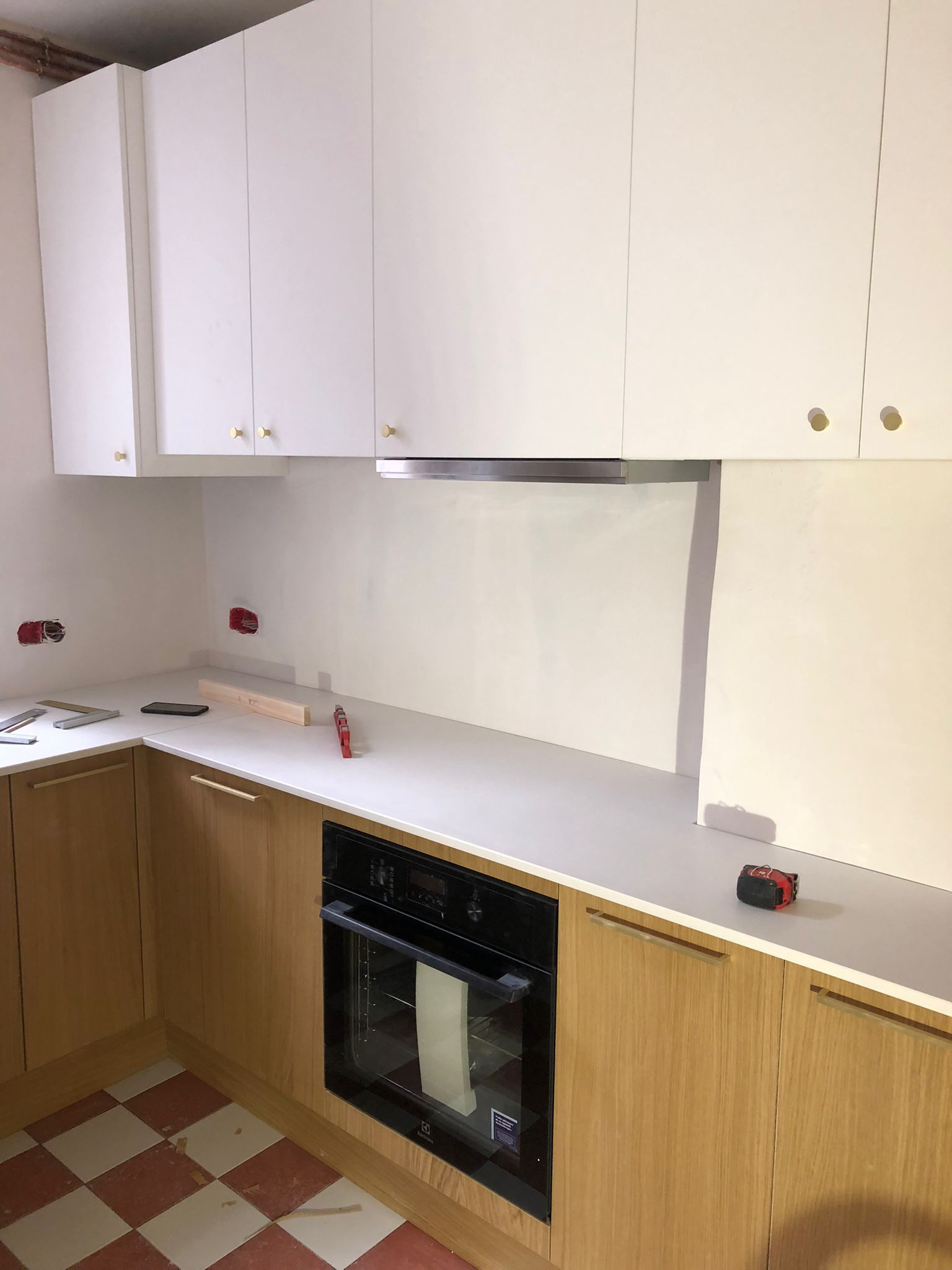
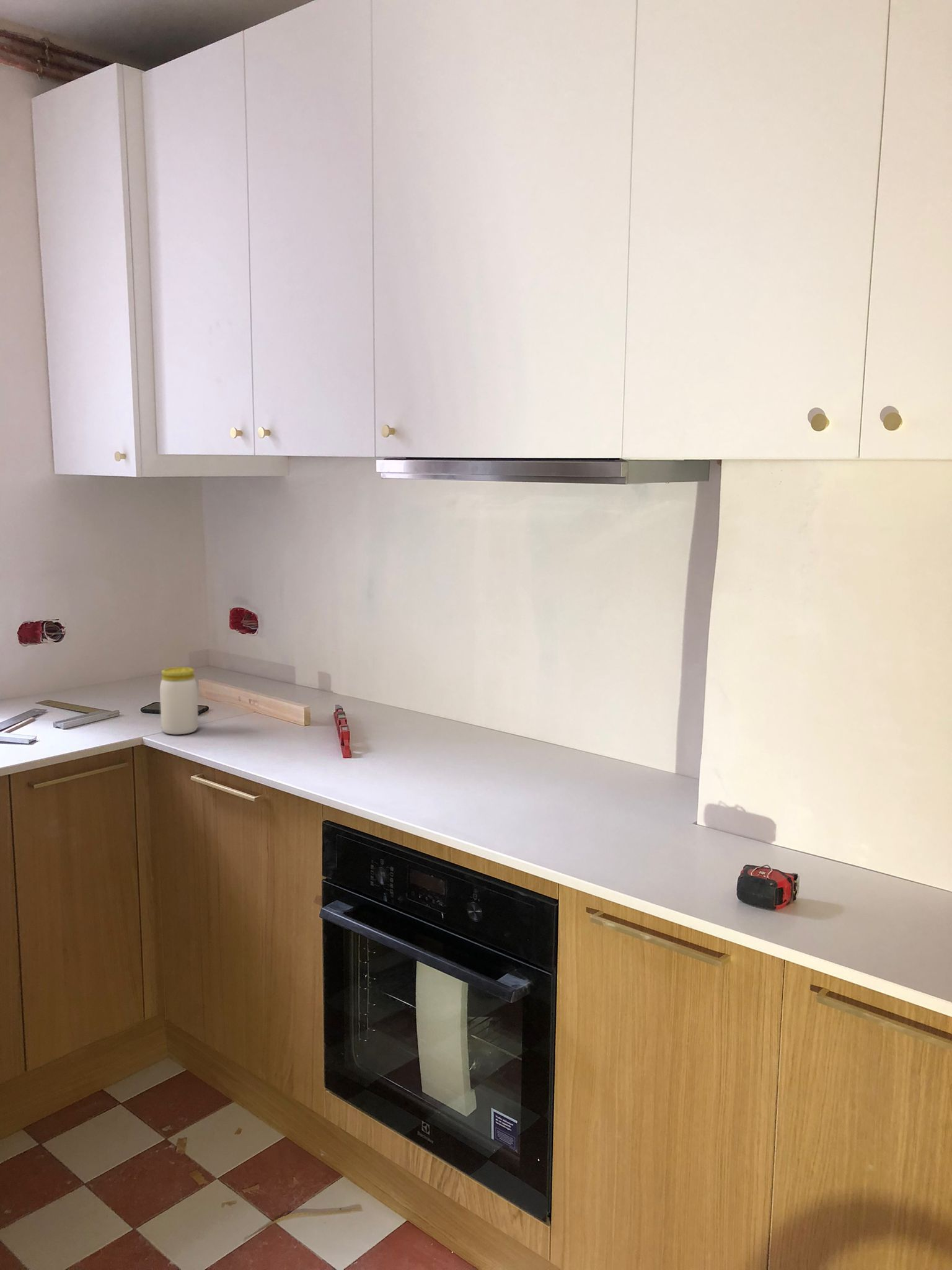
+ jar (178, 700)
